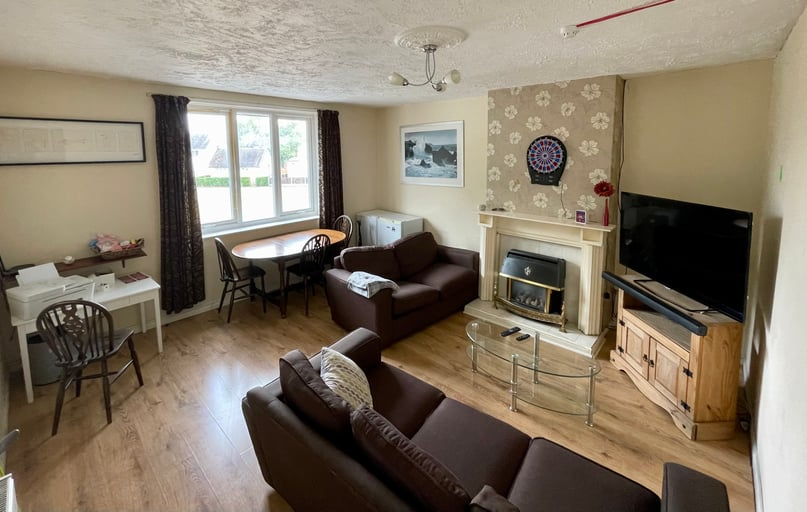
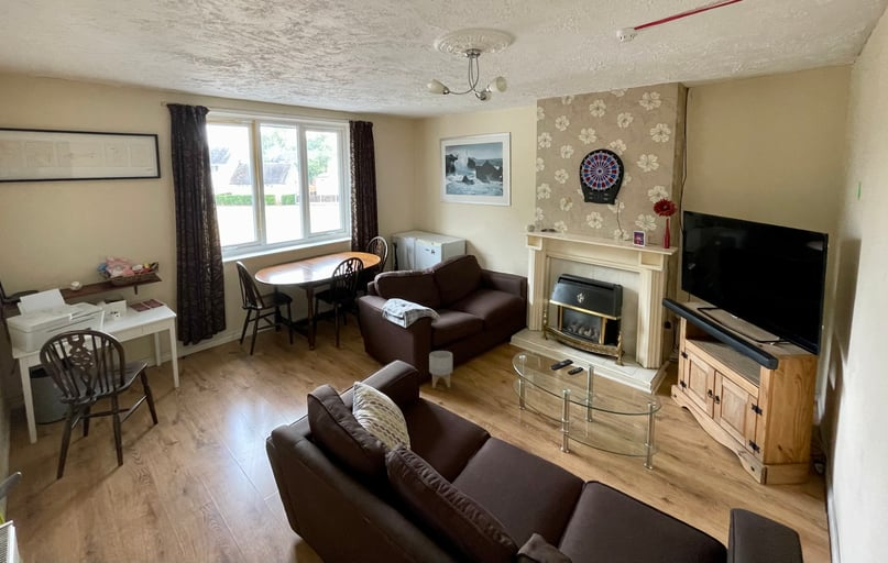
+ planter (440, 369)
